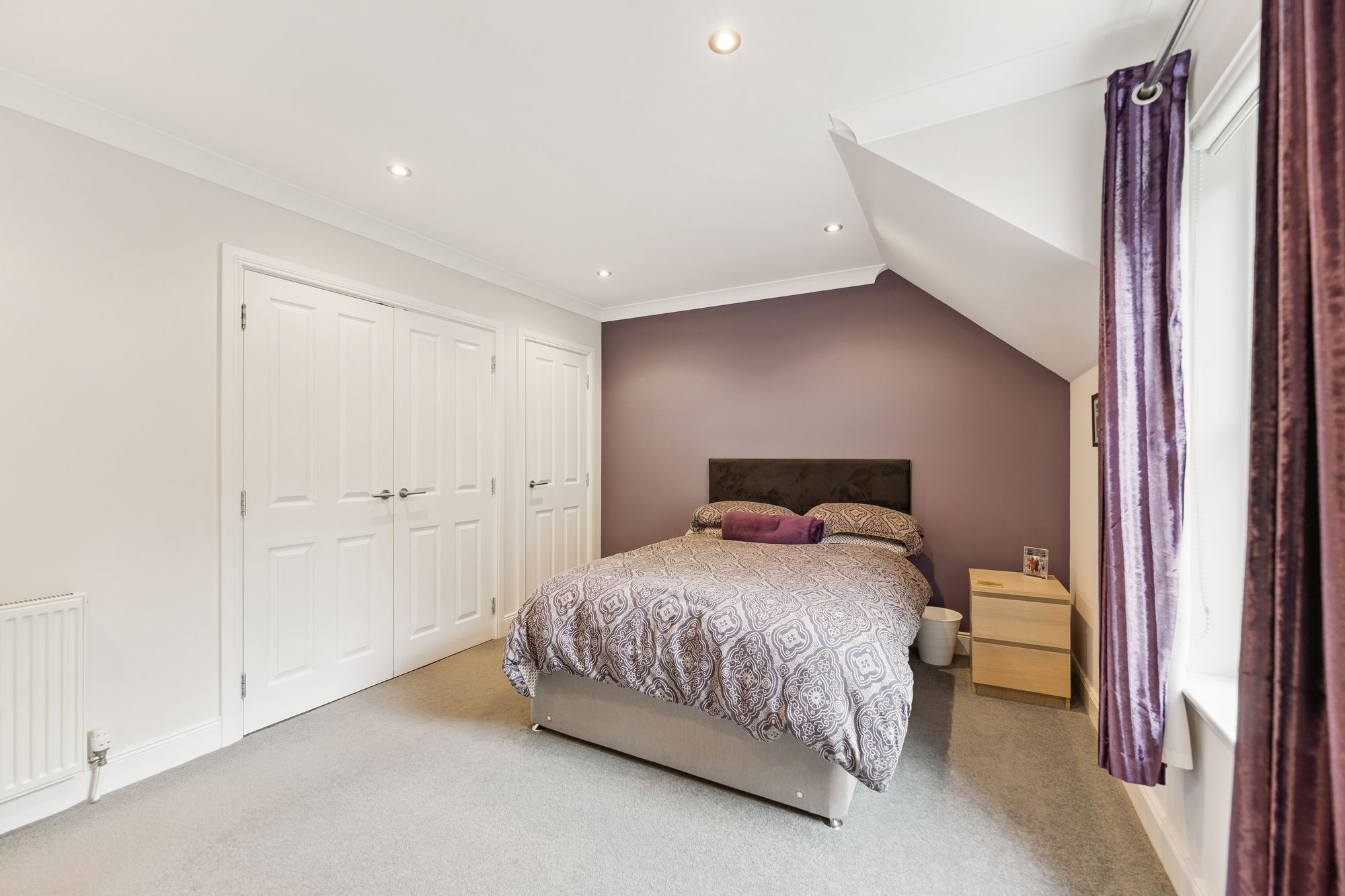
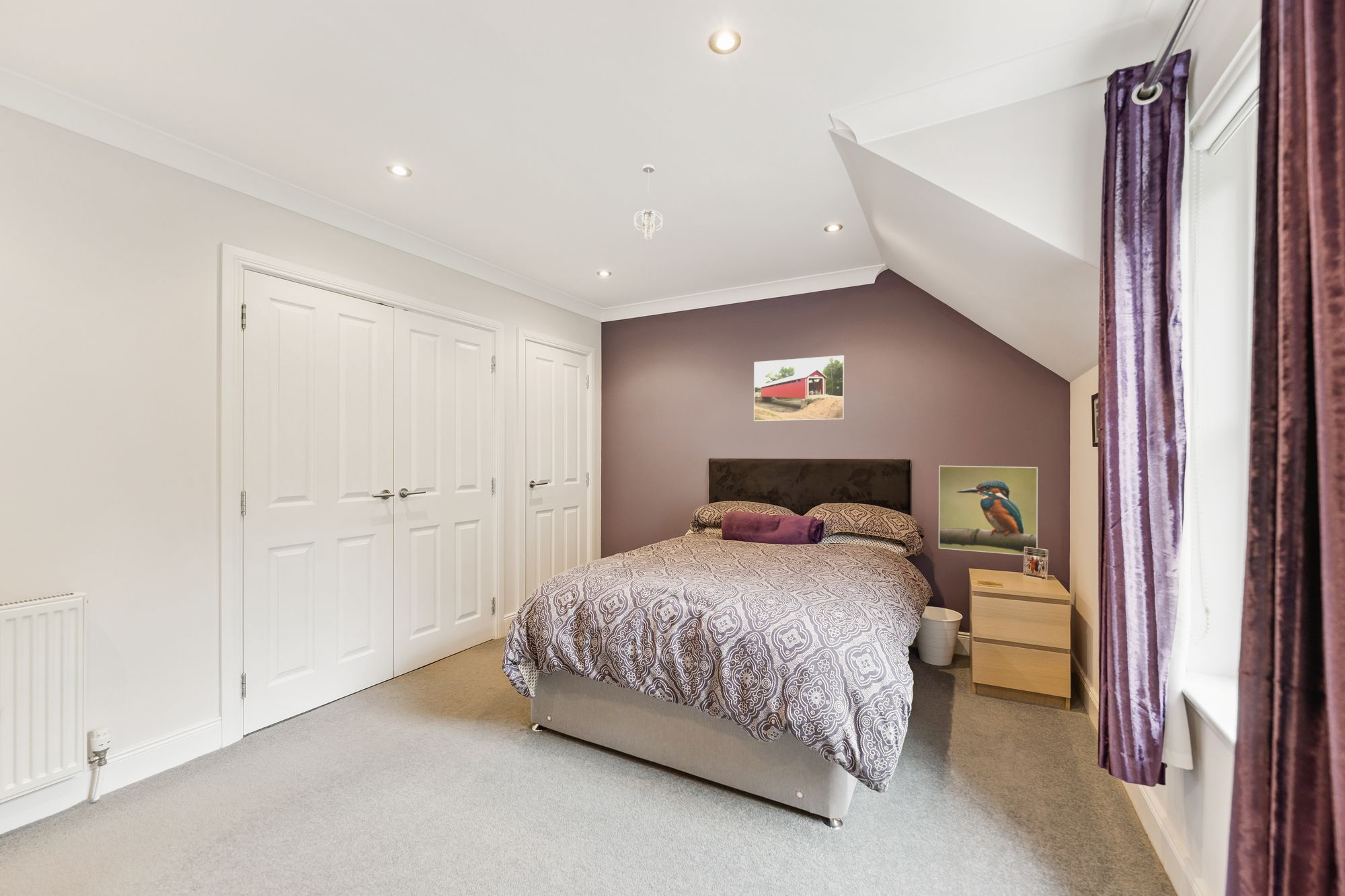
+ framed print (798, 389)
+ pendant light (645, 209)
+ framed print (986, 509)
